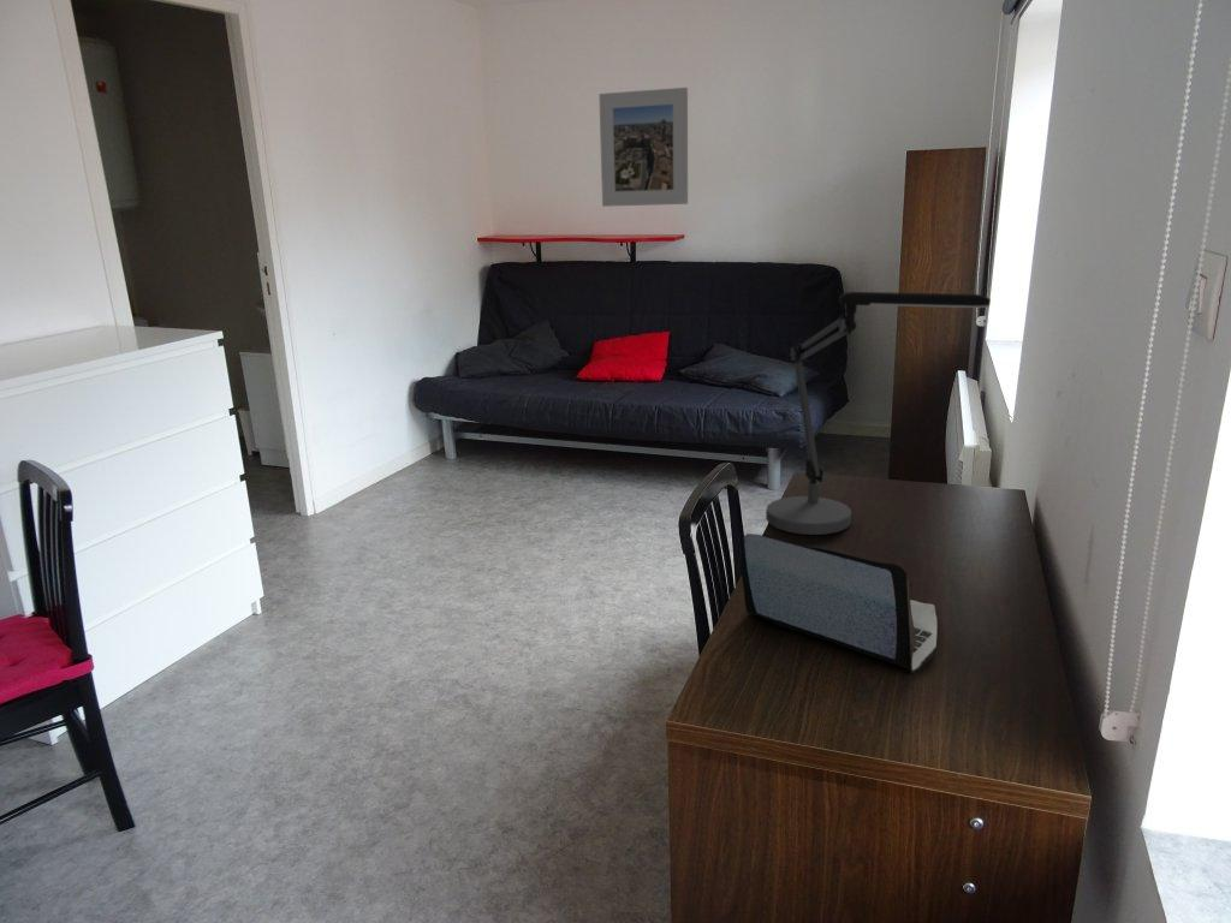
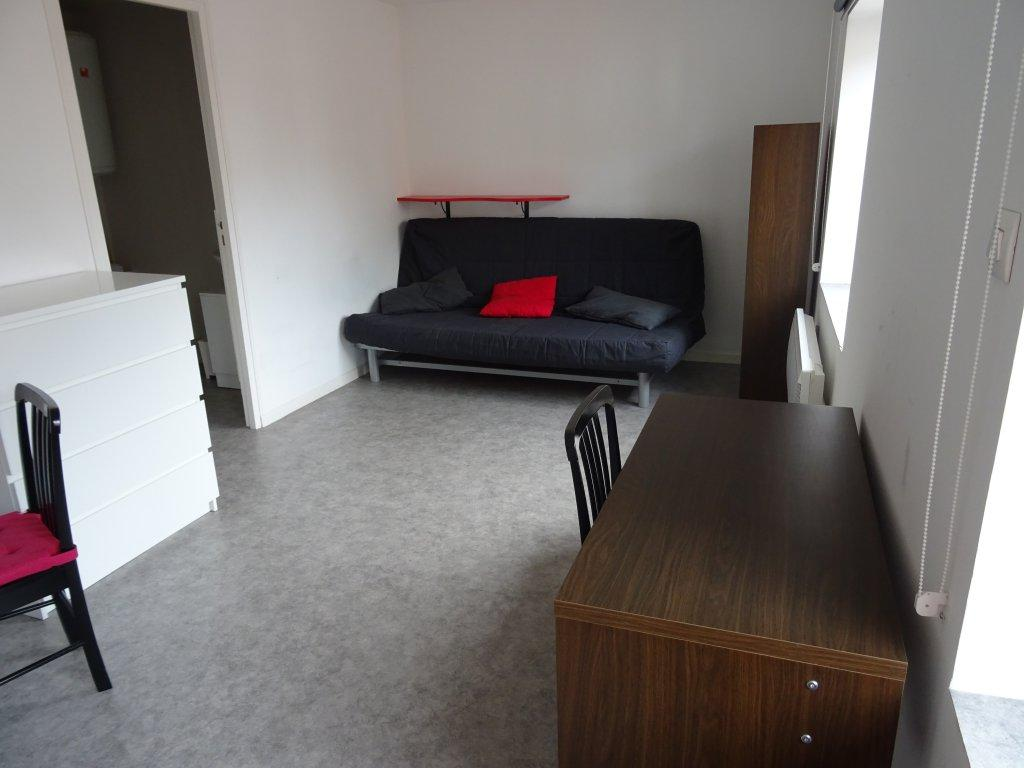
- laptop (839, 573)
- desk lamp (810, 417)
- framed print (643, 149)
